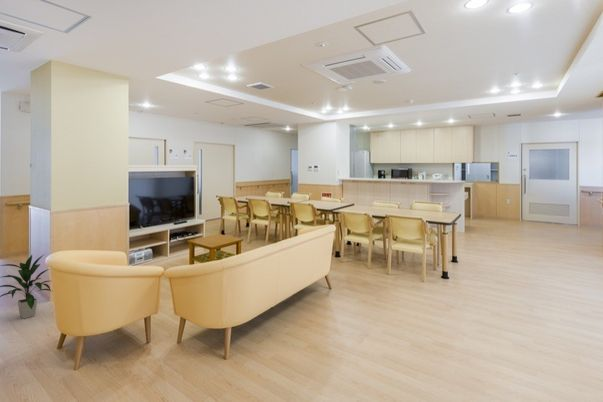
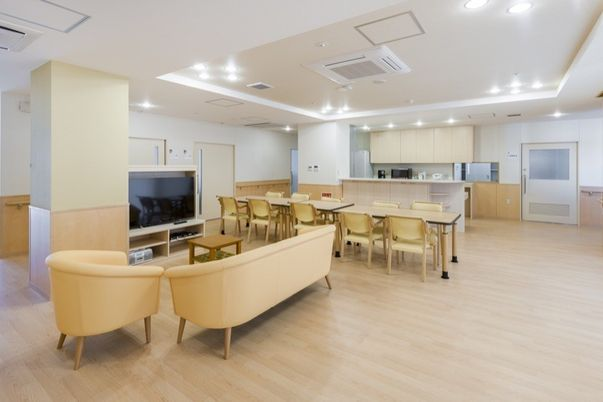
- indoor plant (26, 286)
